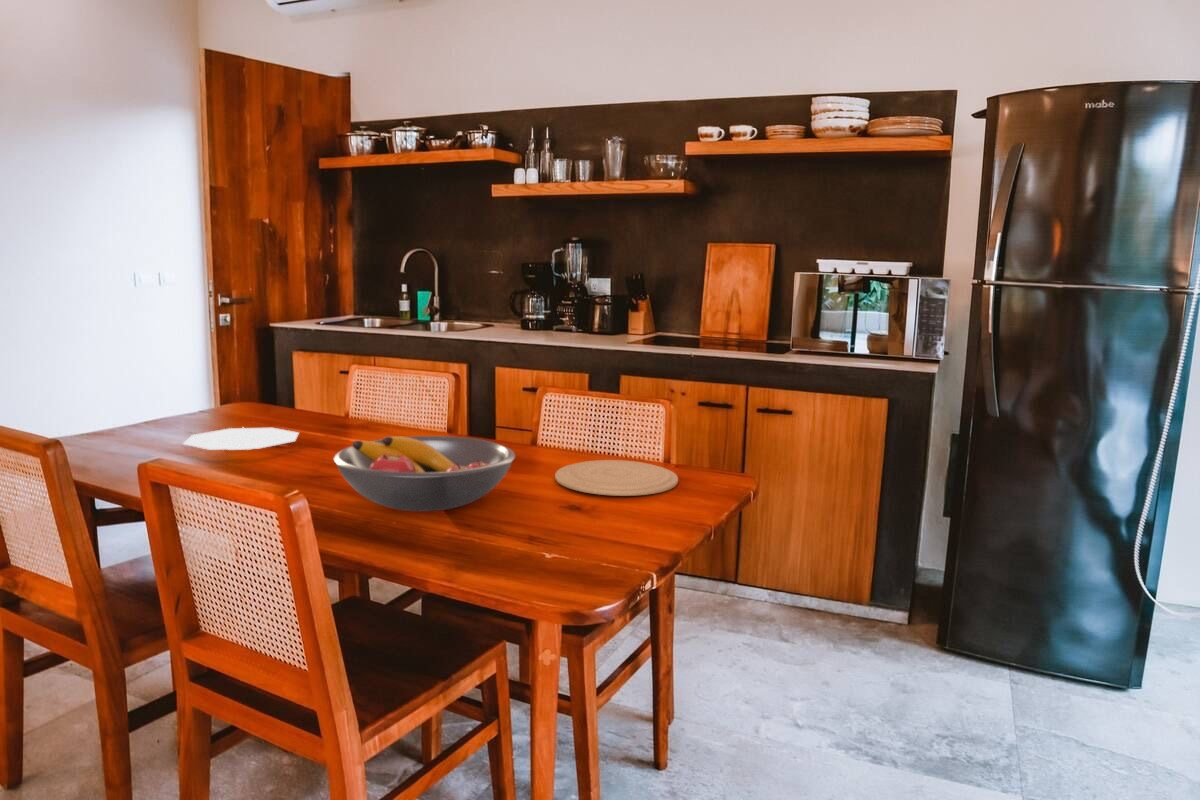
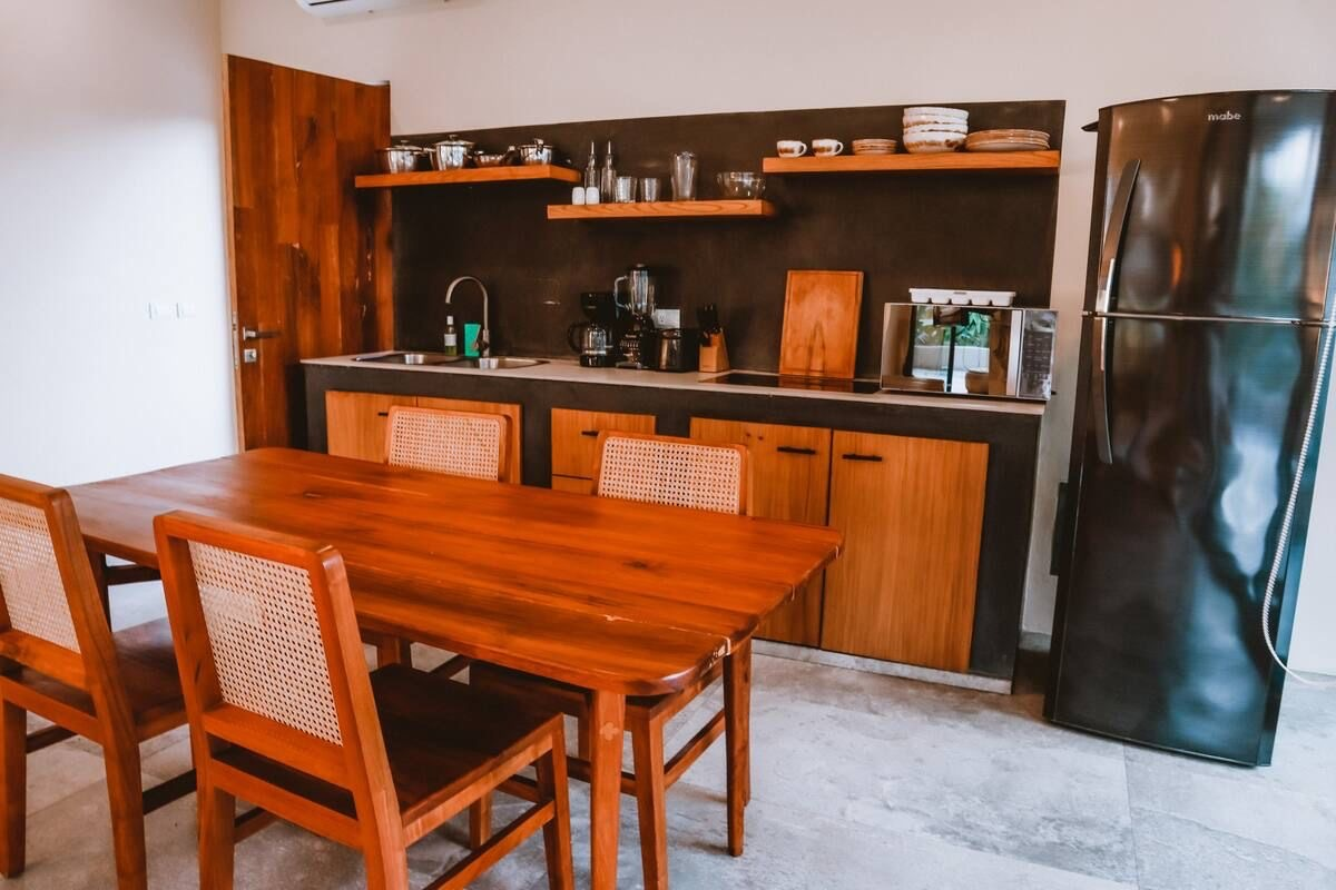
- fruit bowl (426, 471)
- plate (616, 475)
- plate (243, 436)
